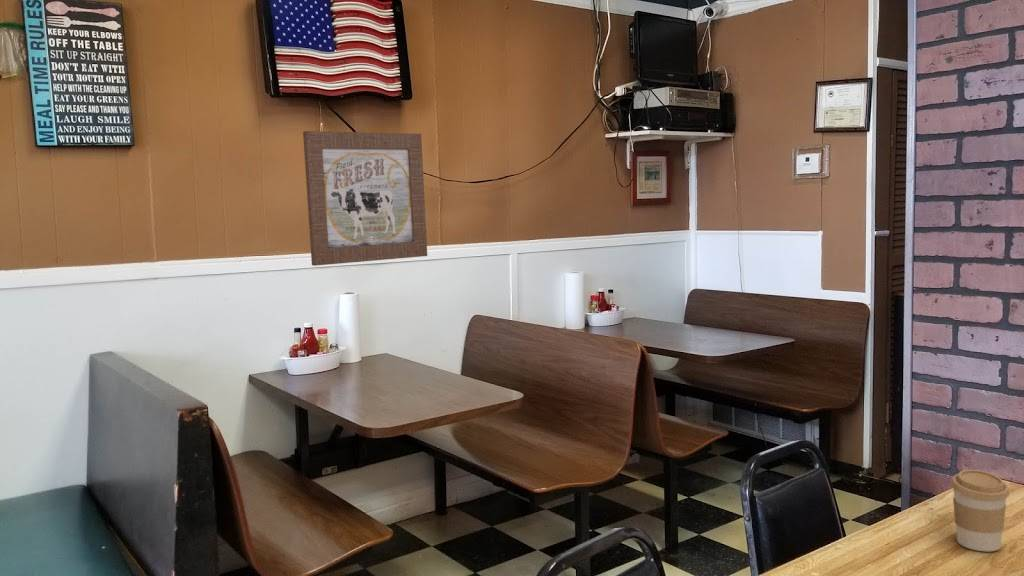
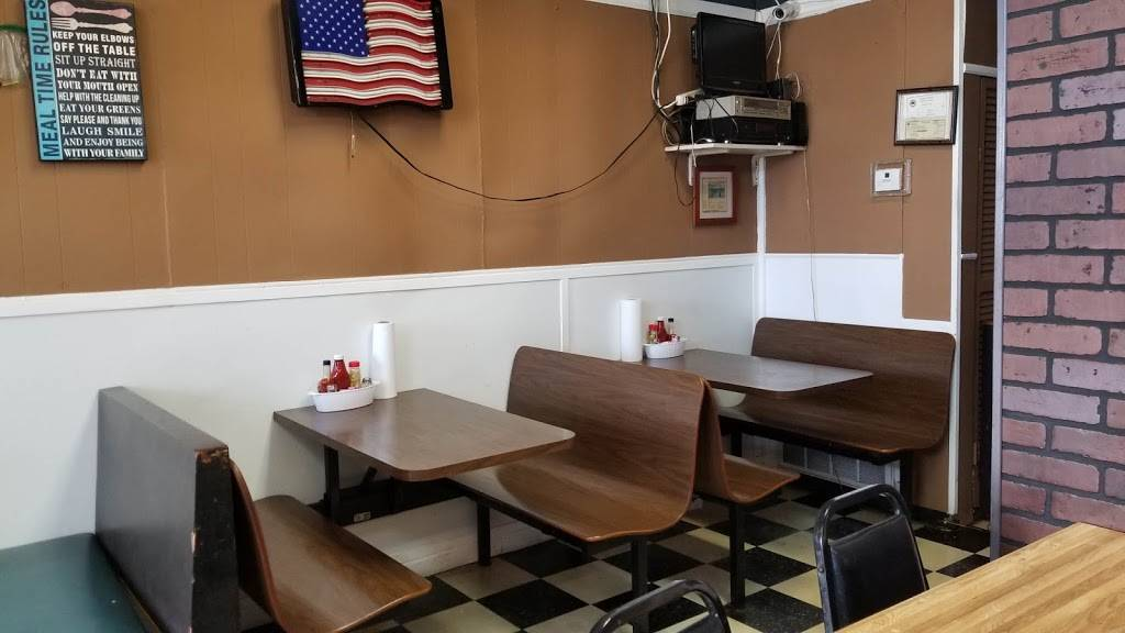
- coffee cup (979, 509)
- wall art (368, 197)
